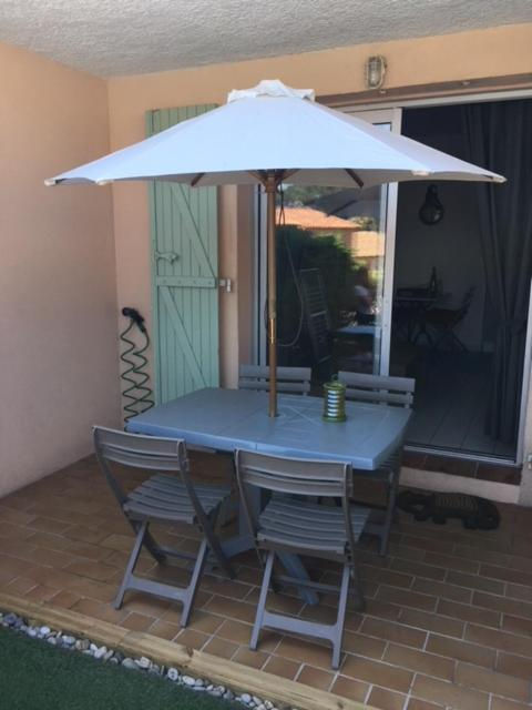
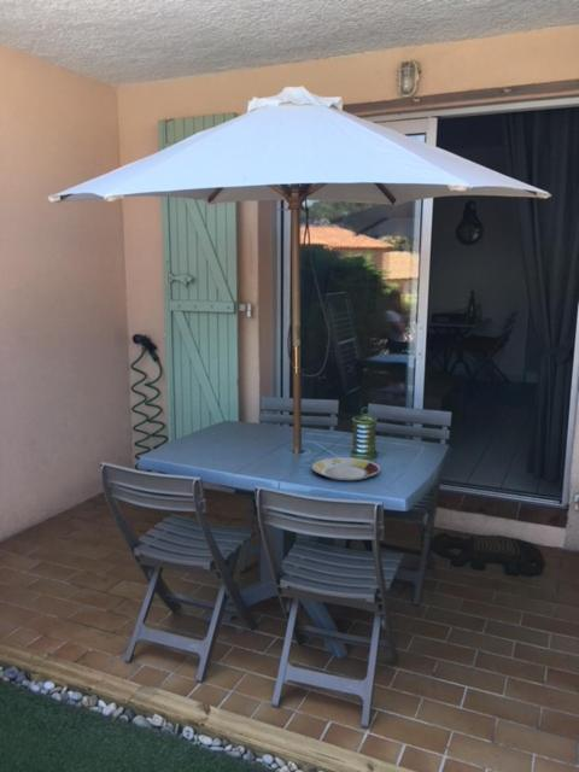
+ plate (345, 469)
